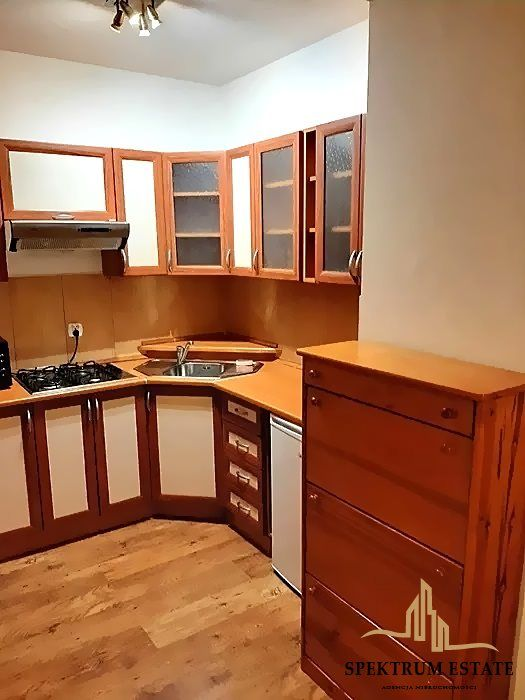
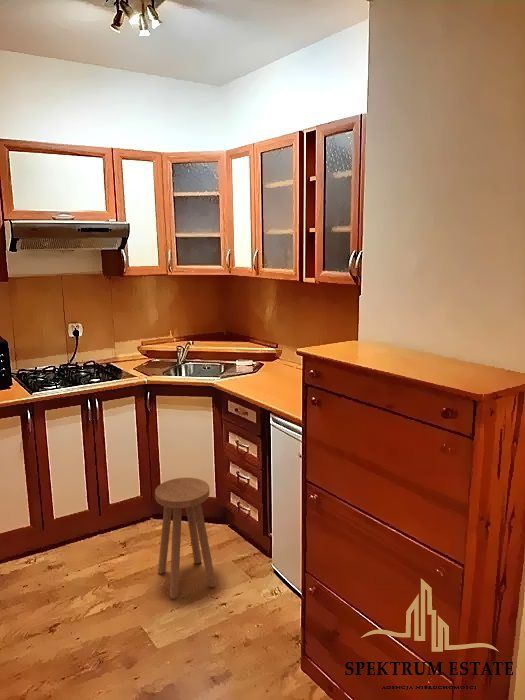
+ stool (180, 534)
